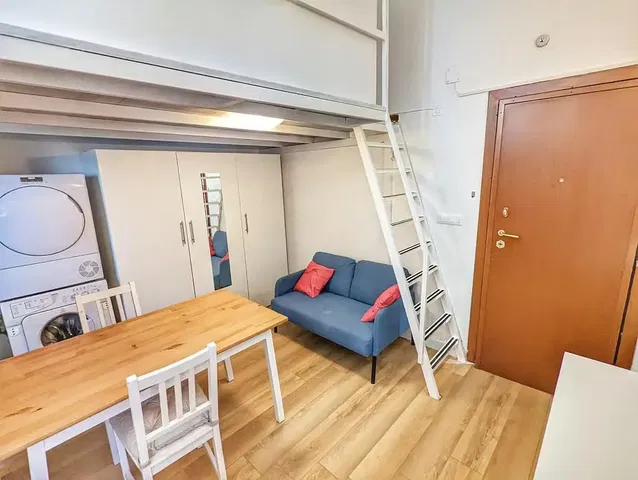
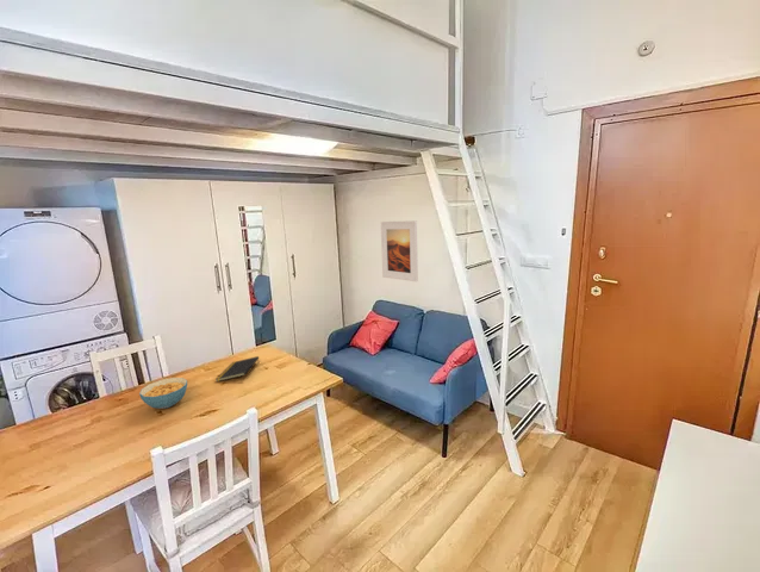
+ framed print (398, 250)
+ cereal bowl (166, 396)
+ notepad (238, 368)
